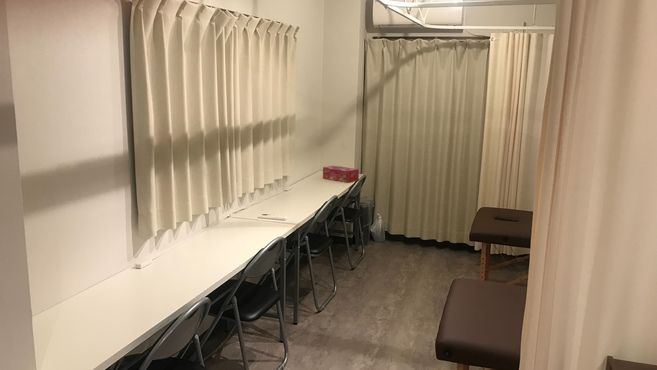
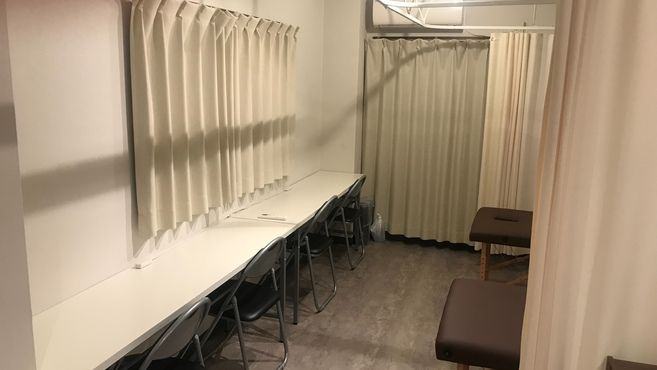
- tissue box (340, 173)
